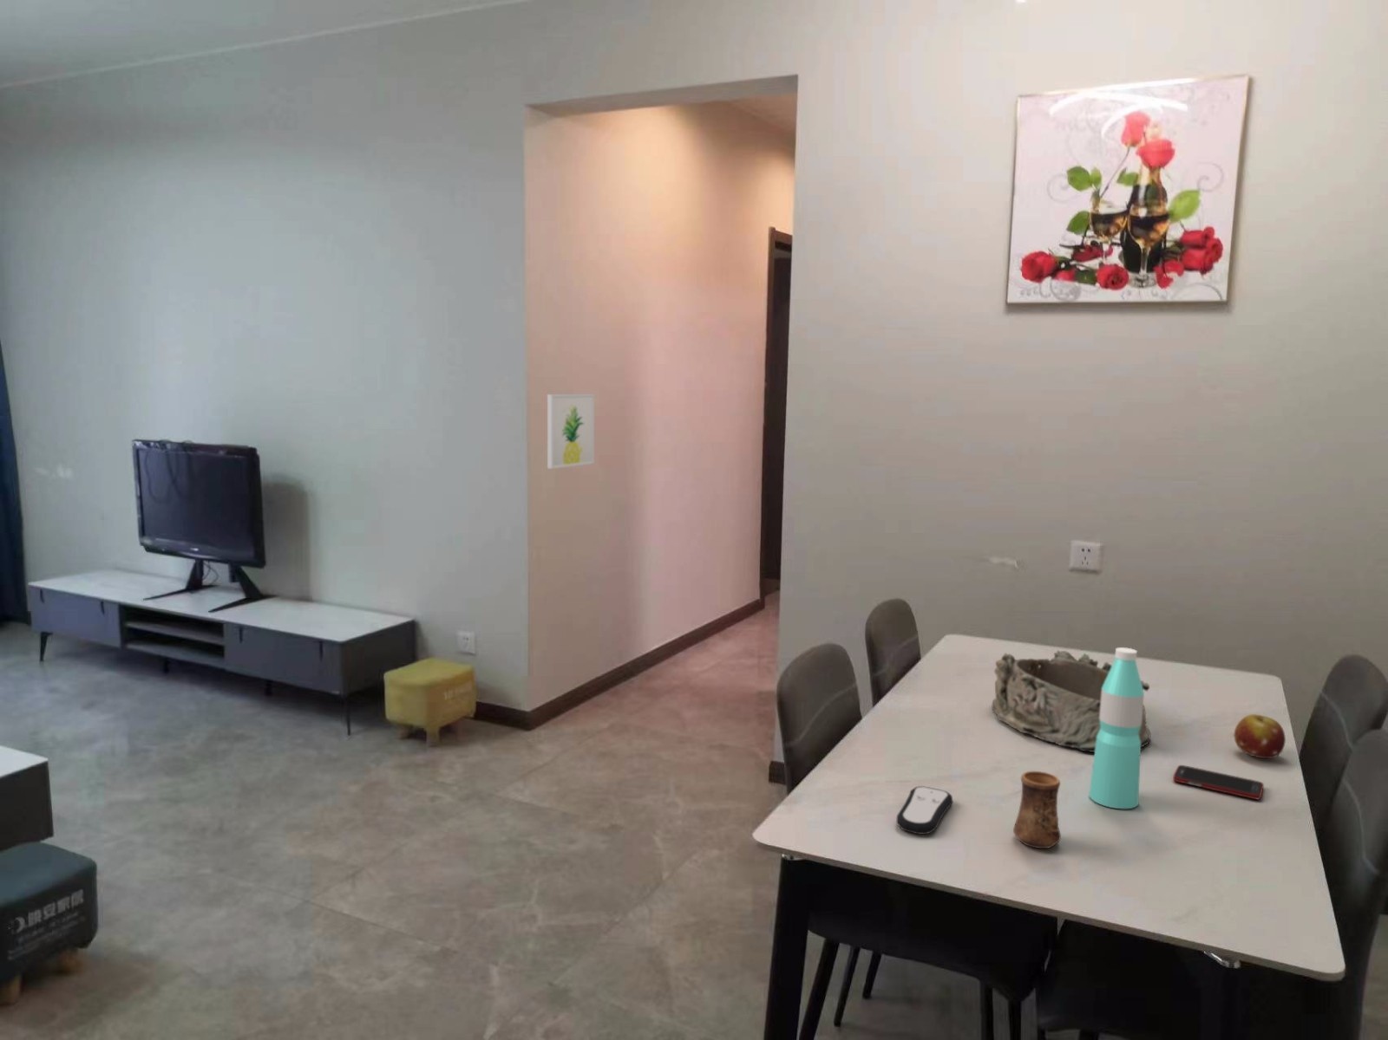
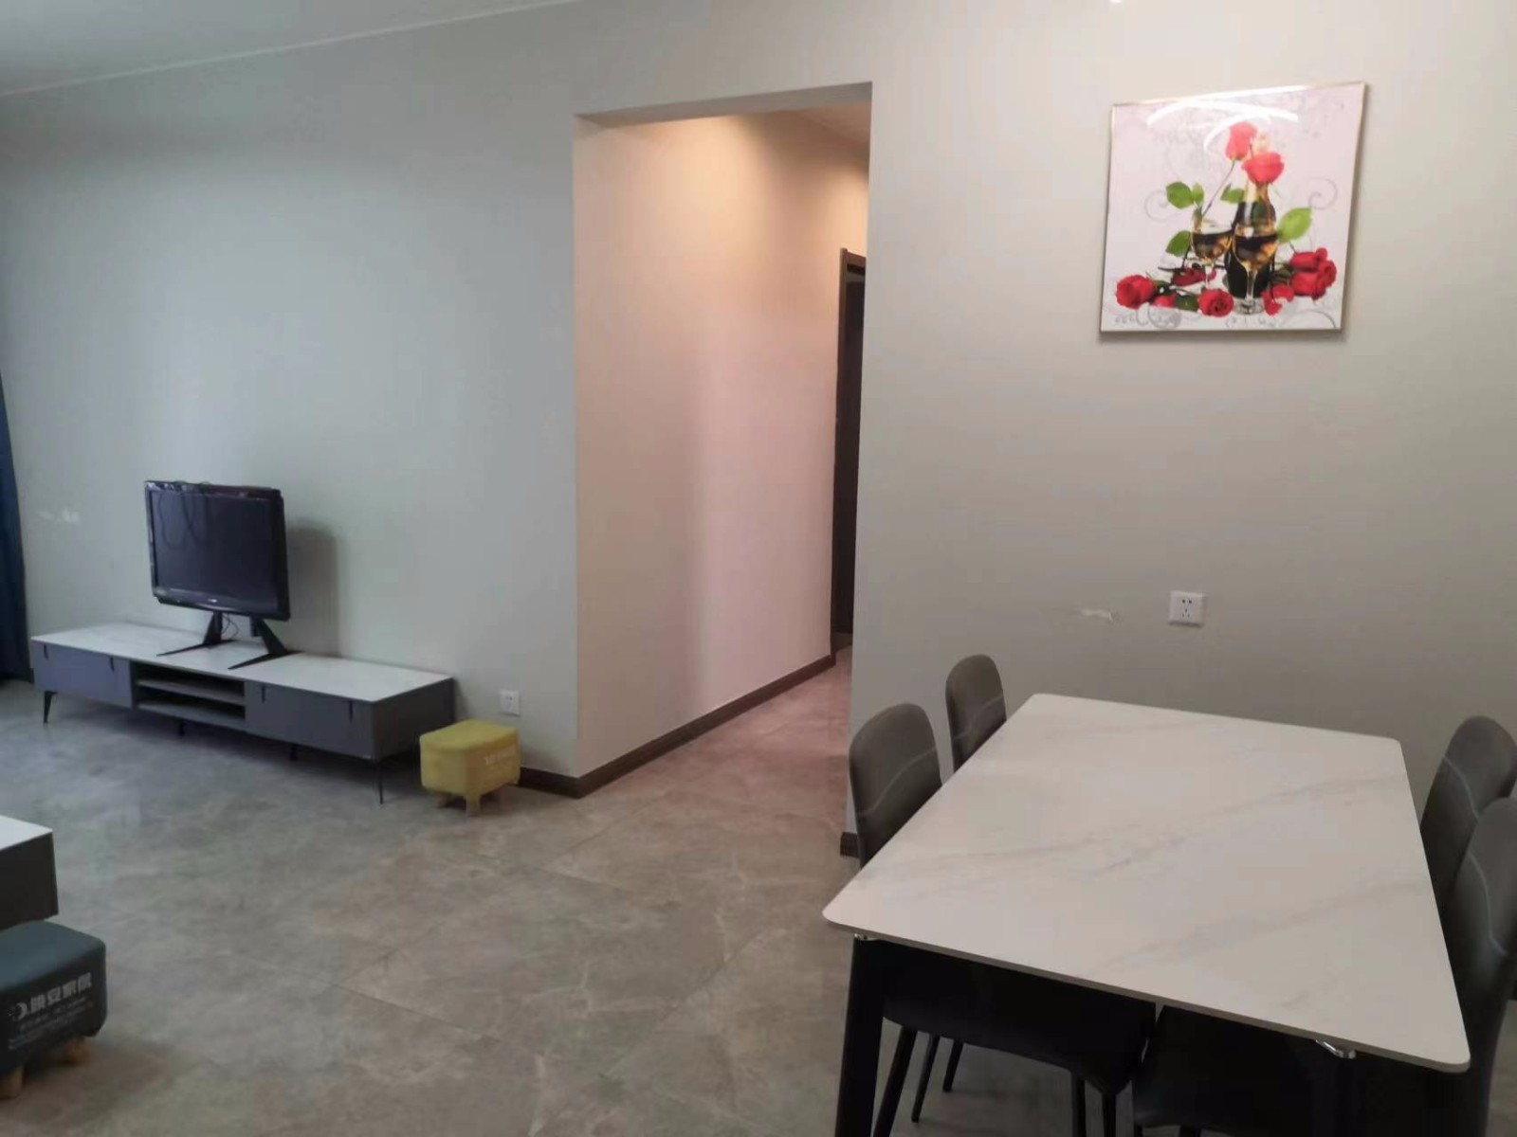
- remote control (924, 808)
- fruit (1259, 736)
- wall art (571, 429)
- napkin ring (1070, 694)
- cup (1038, 809)
- cell phone (1218, 782)
- water bottle (1119, 725)
